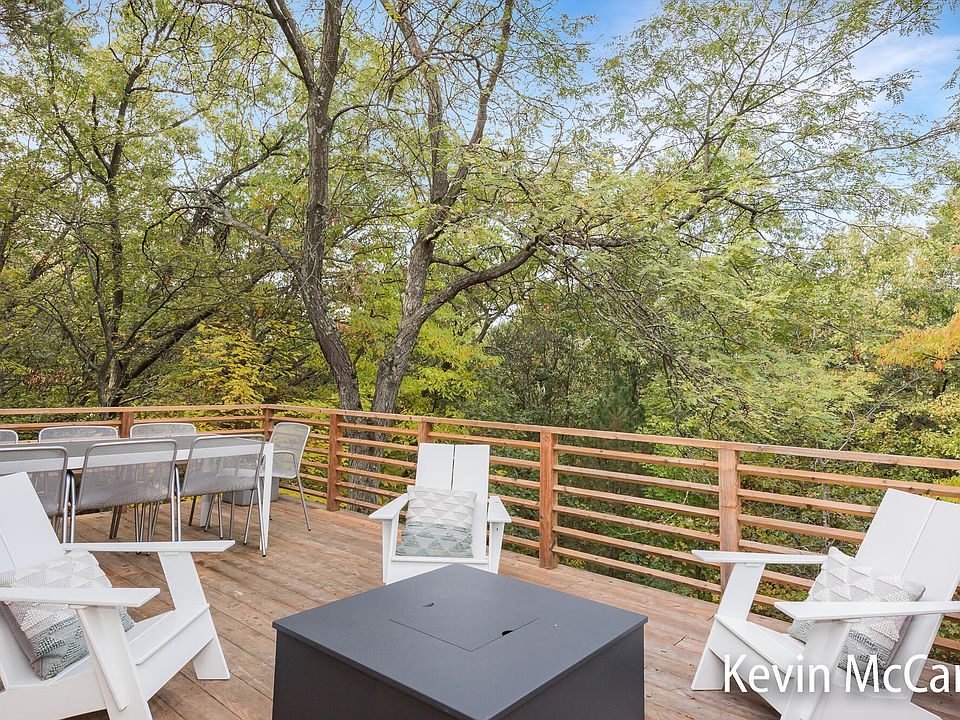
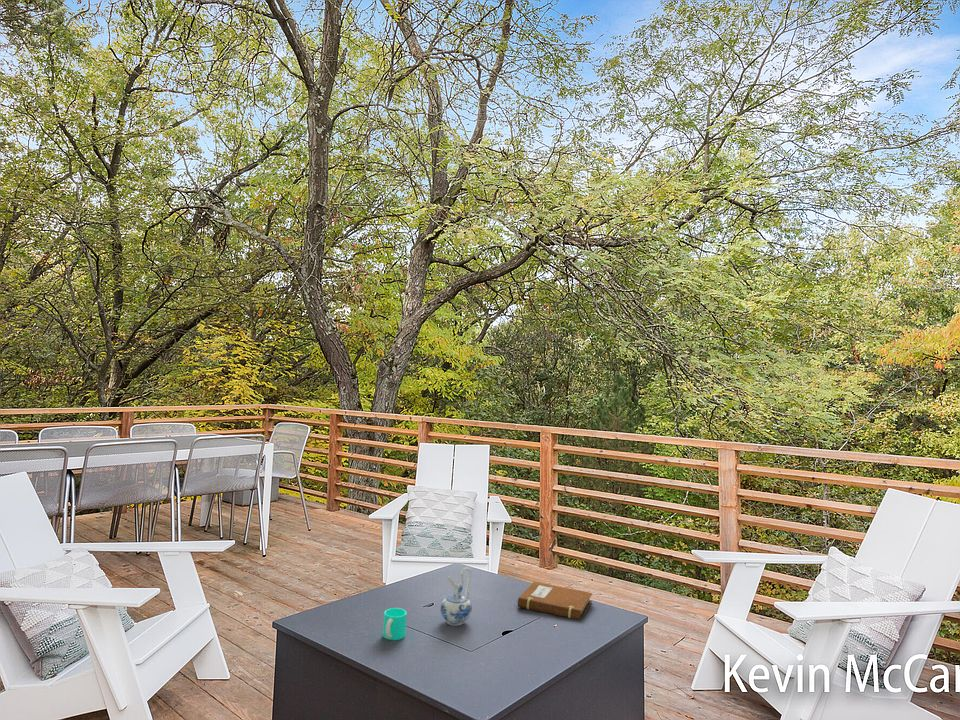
+ ceramic pitcher (456, 595)
+ notebook (553, 600)
+ cup (393, 625)
